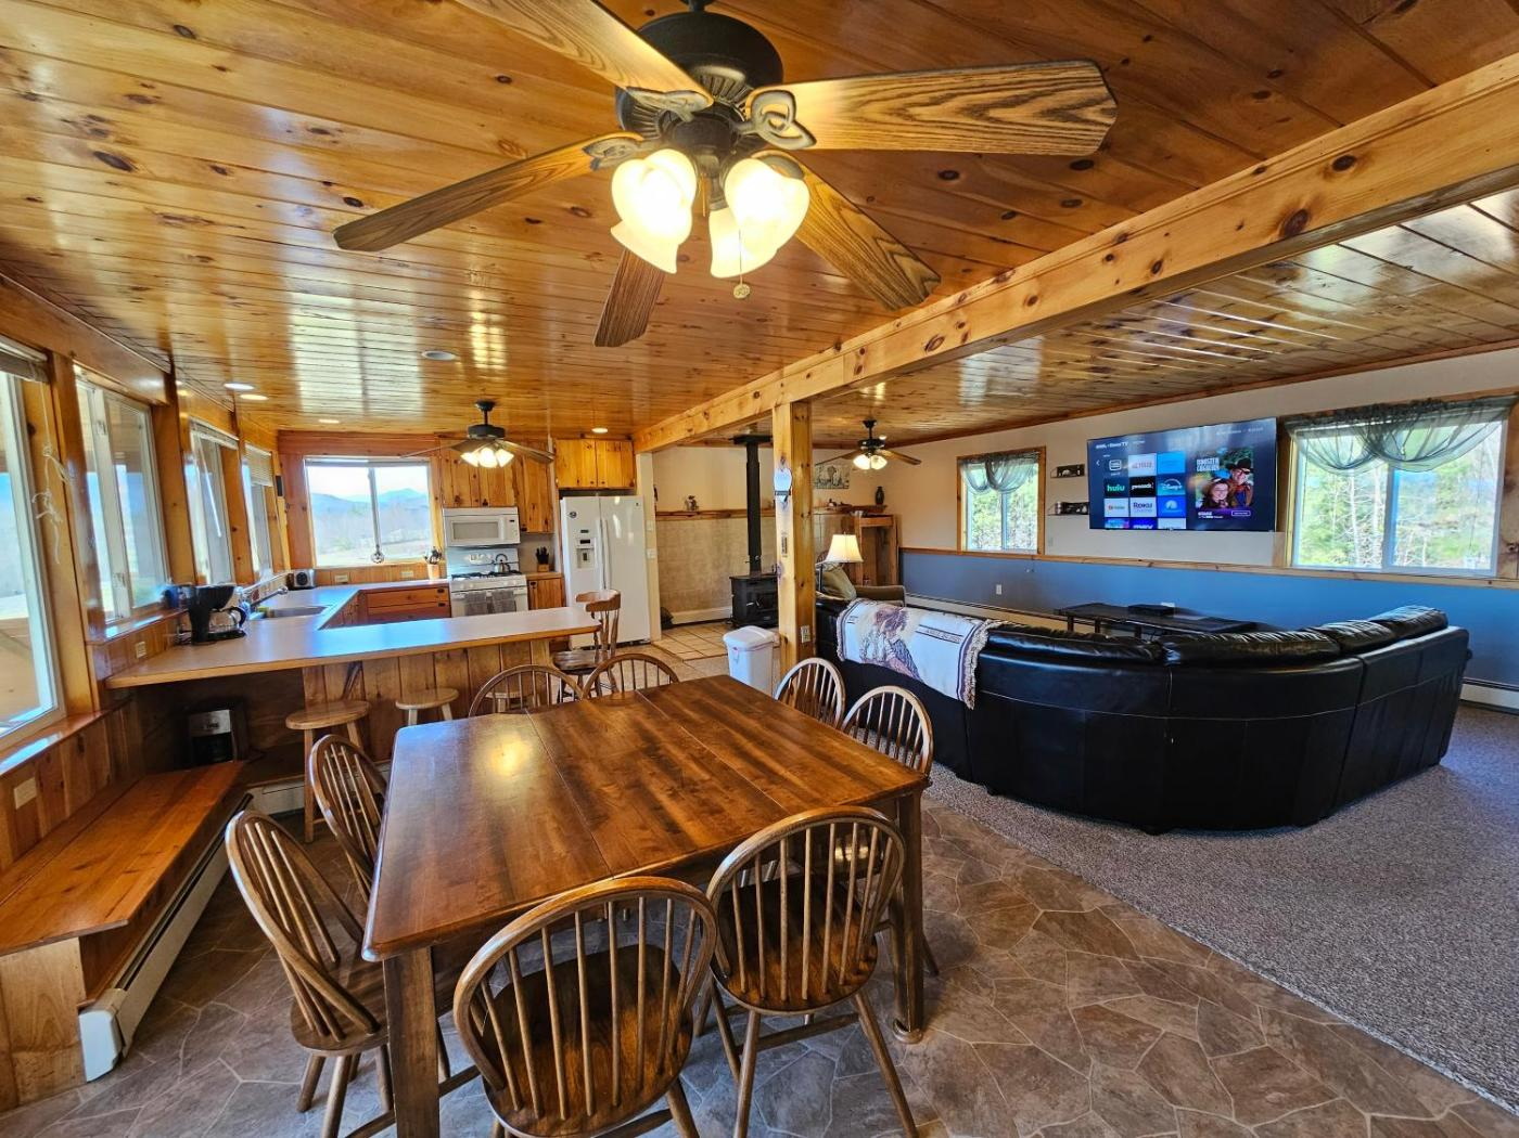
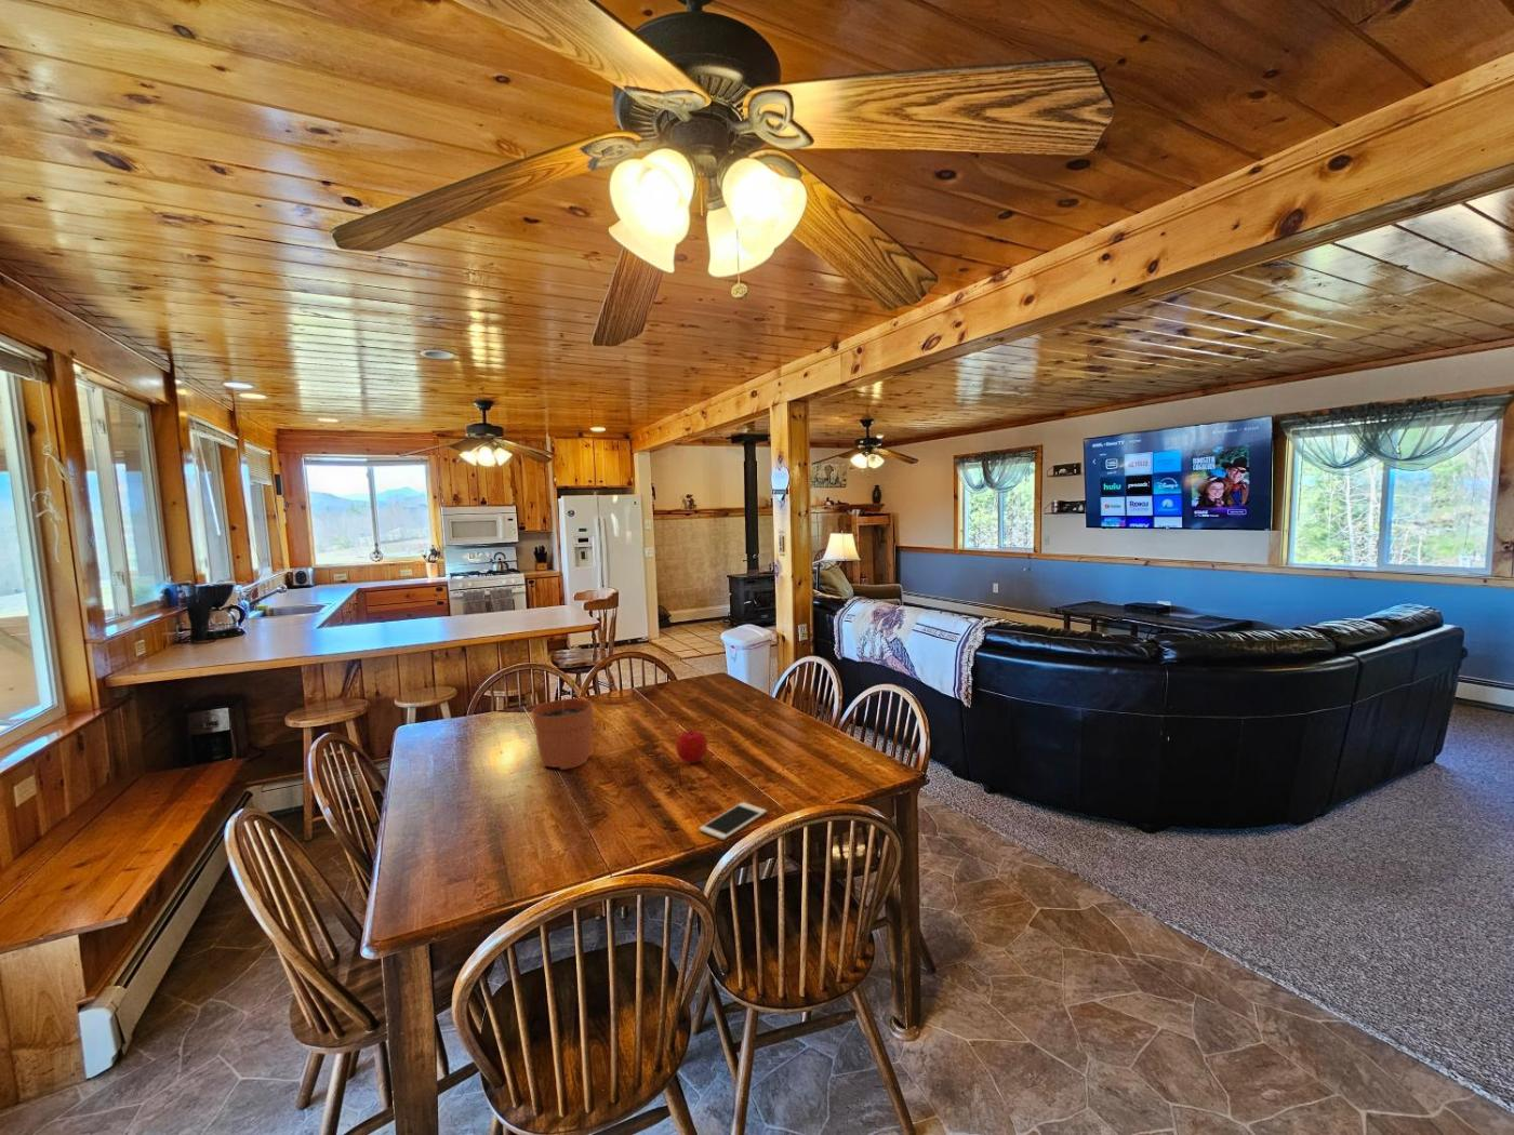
+ fruit (691, 745)
+ cell phone (733, 819)
+ plant pot (564, 720)
